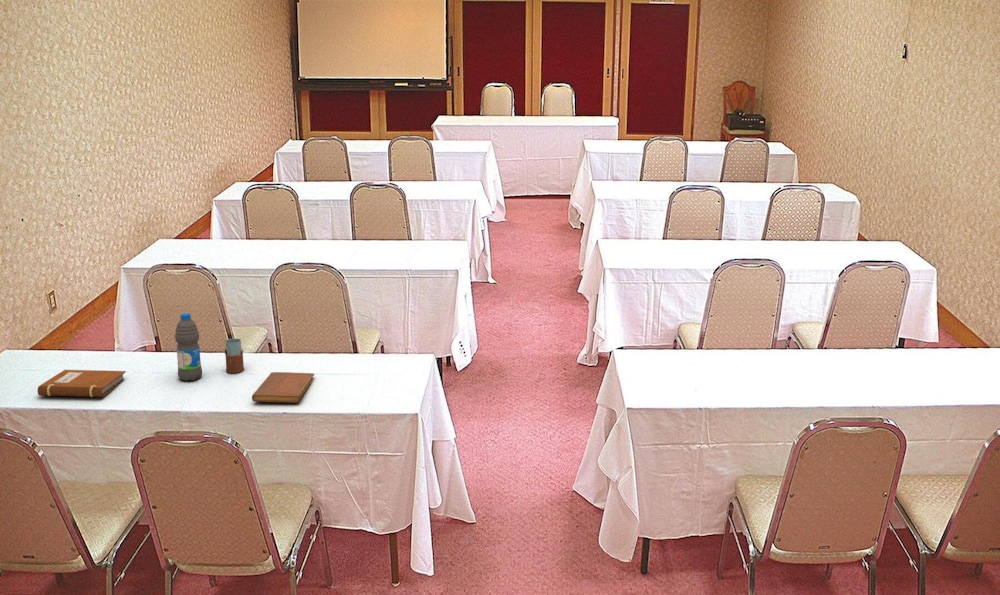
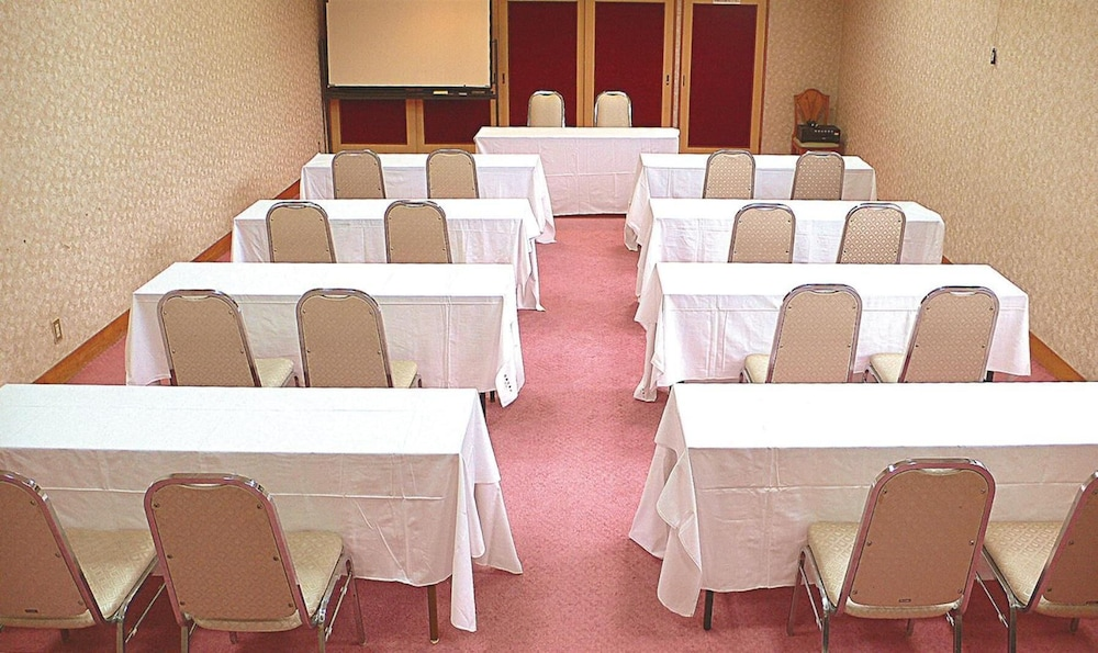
- notebook (81, 383)
- notebook (284, 386)
- water bottle (187, 346)
- drinking glass (233, 356)
